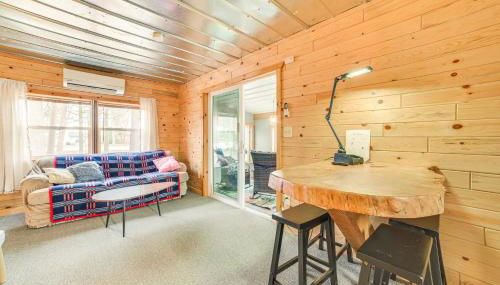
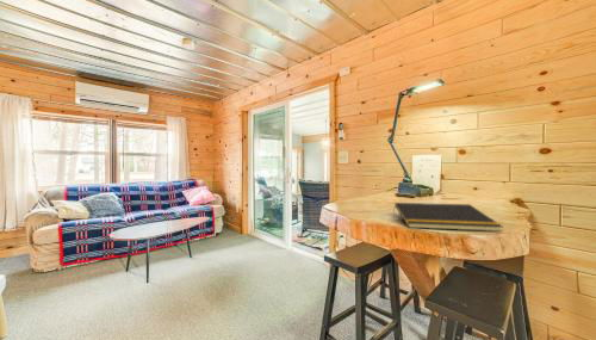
+ notepad (441, 215)
